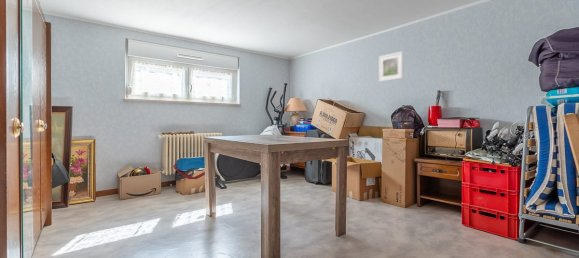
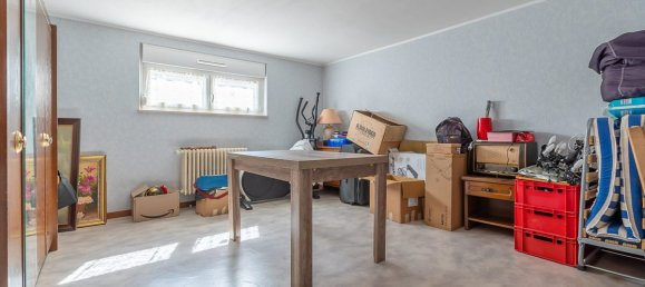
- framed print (390, 67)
